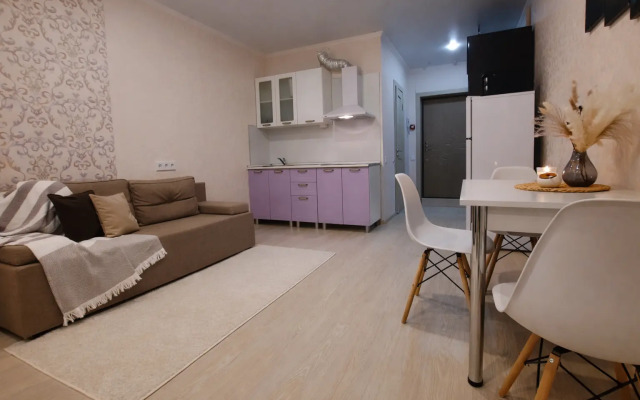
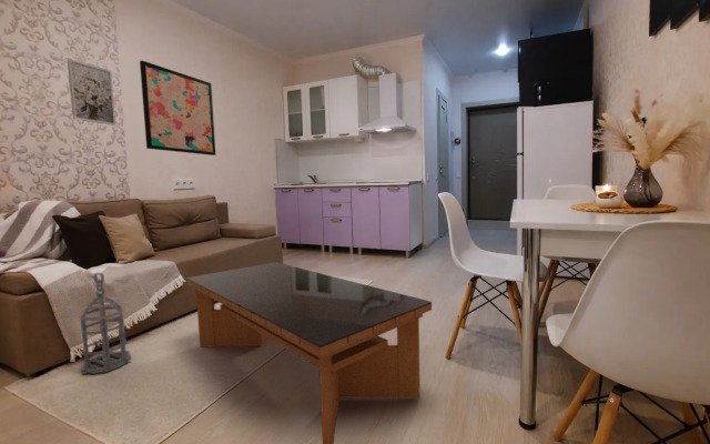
+ lantern (102, 319)
+ coffee table (291, 327)
+ wall art (92, 93)
+ wall art (181, 112)
